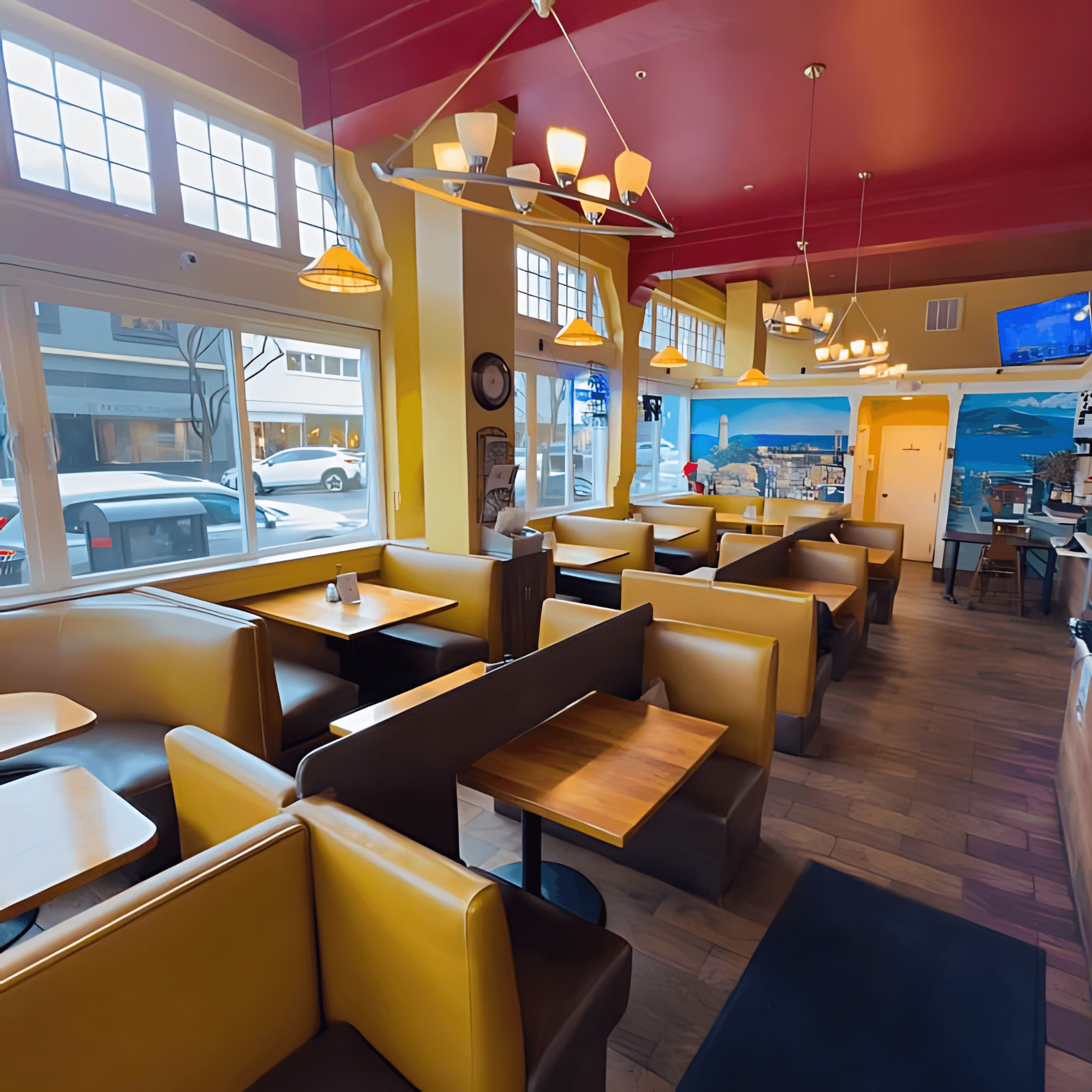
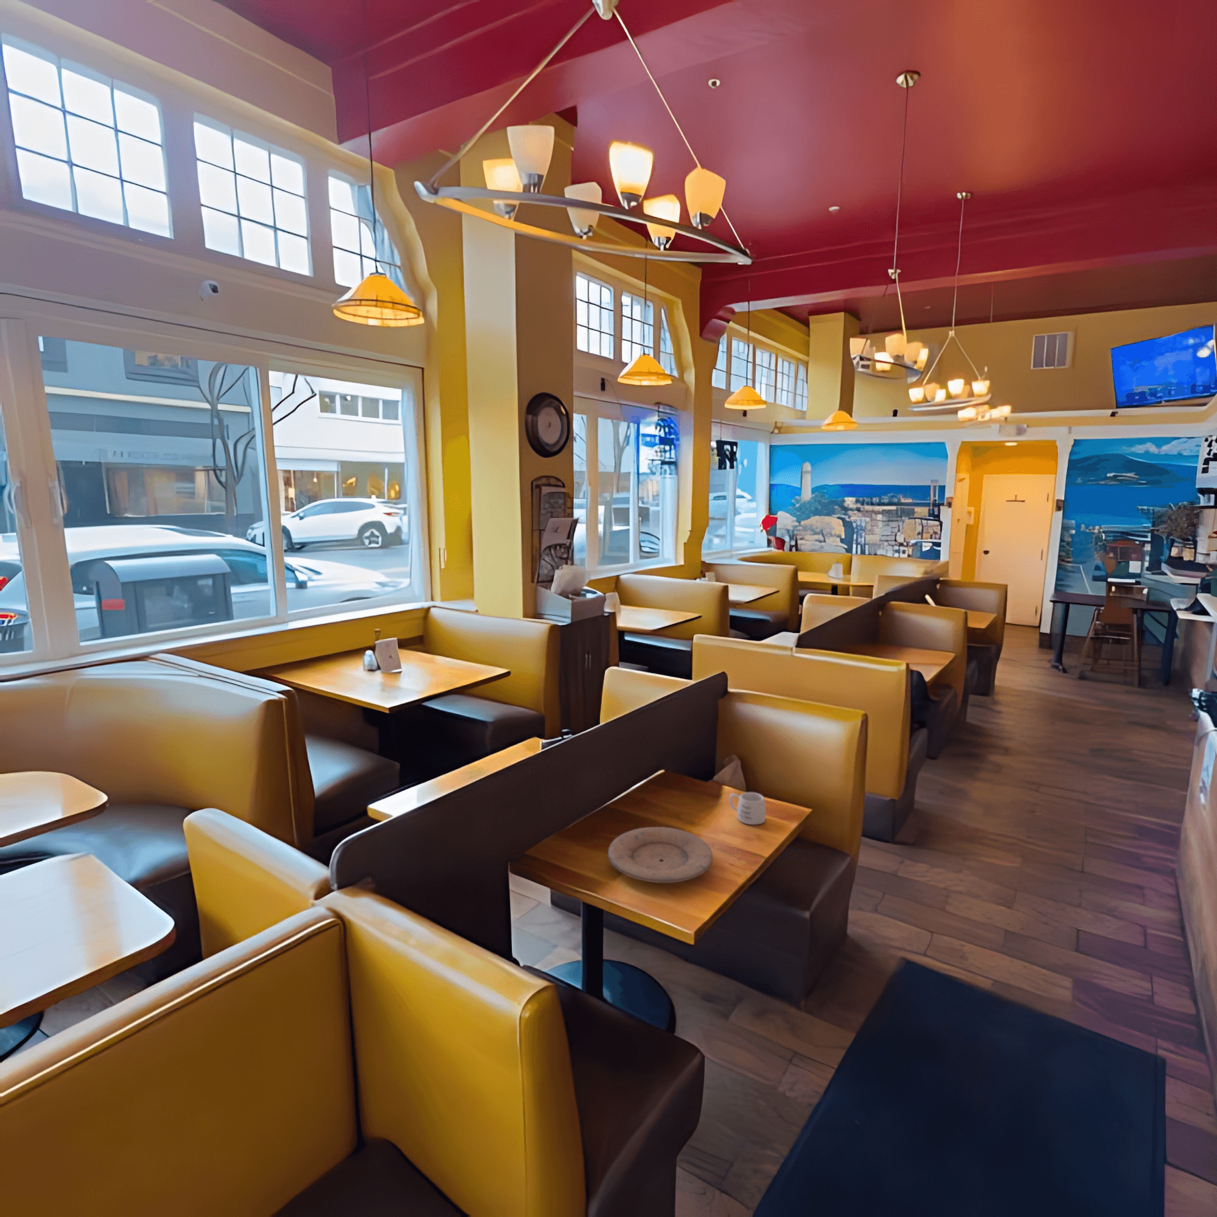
+ plate (660, 857)
+ mug (747, 806)
